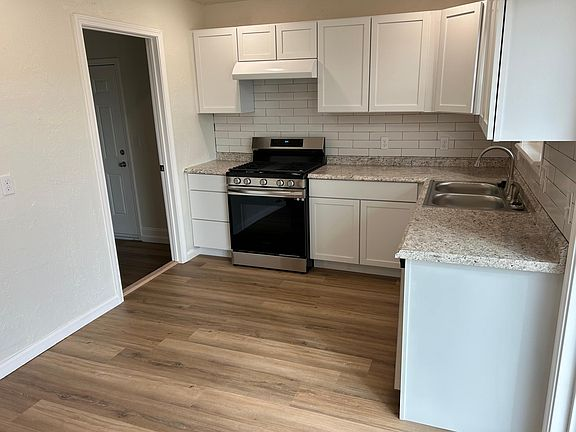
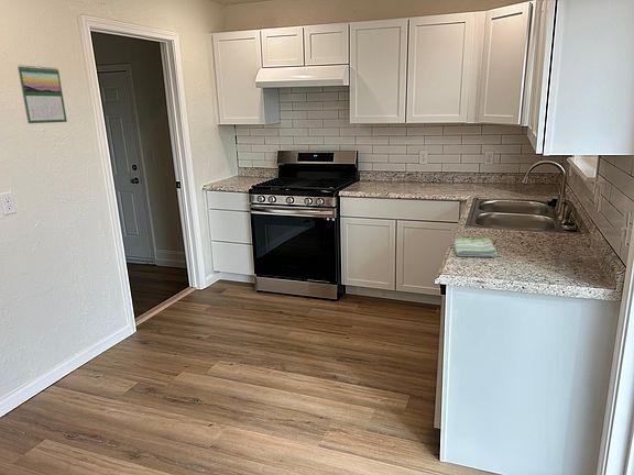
+ calendar (43, 93)
+ dish towel (473, 245)
